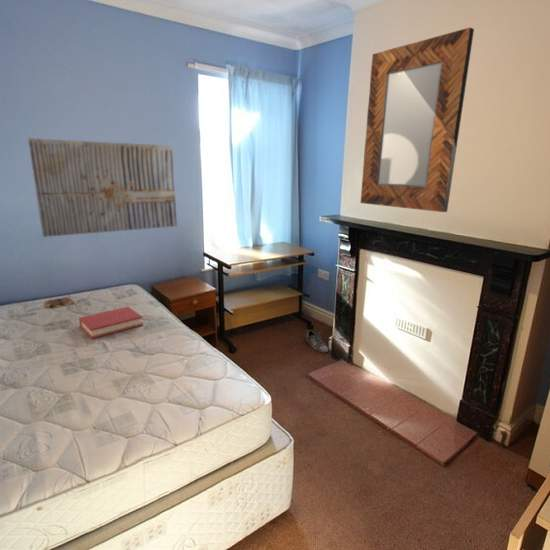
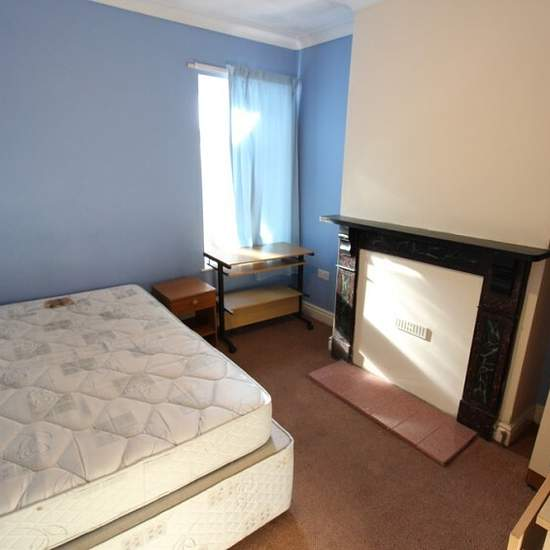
- hardback book (111, 321)
- wall art (111, 188)
- home mirror (408, 129)
- shoe (316, 339)
